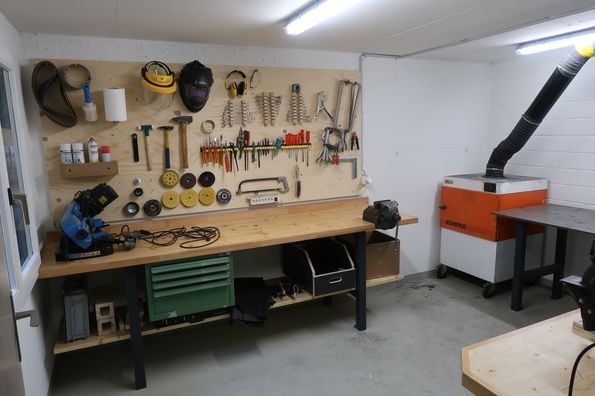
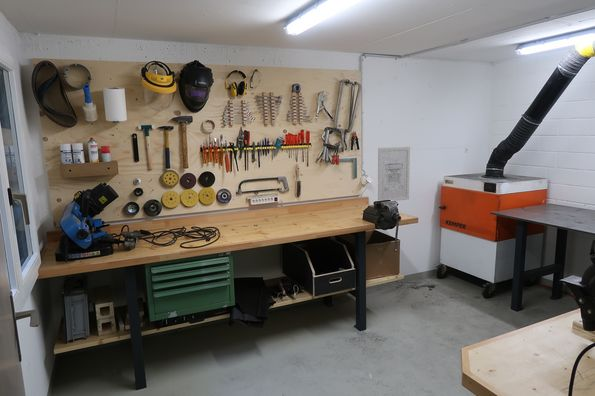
+ wall art (394, 174)
